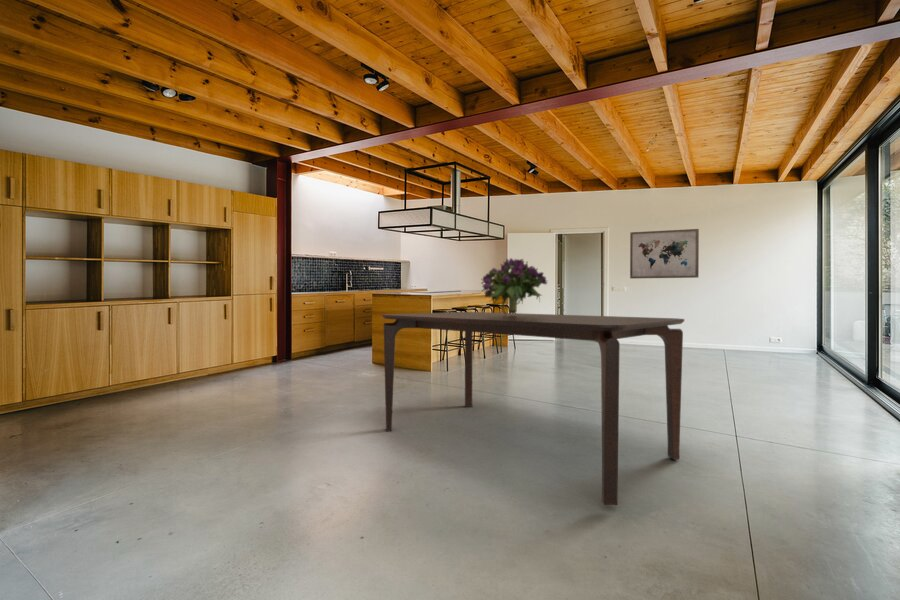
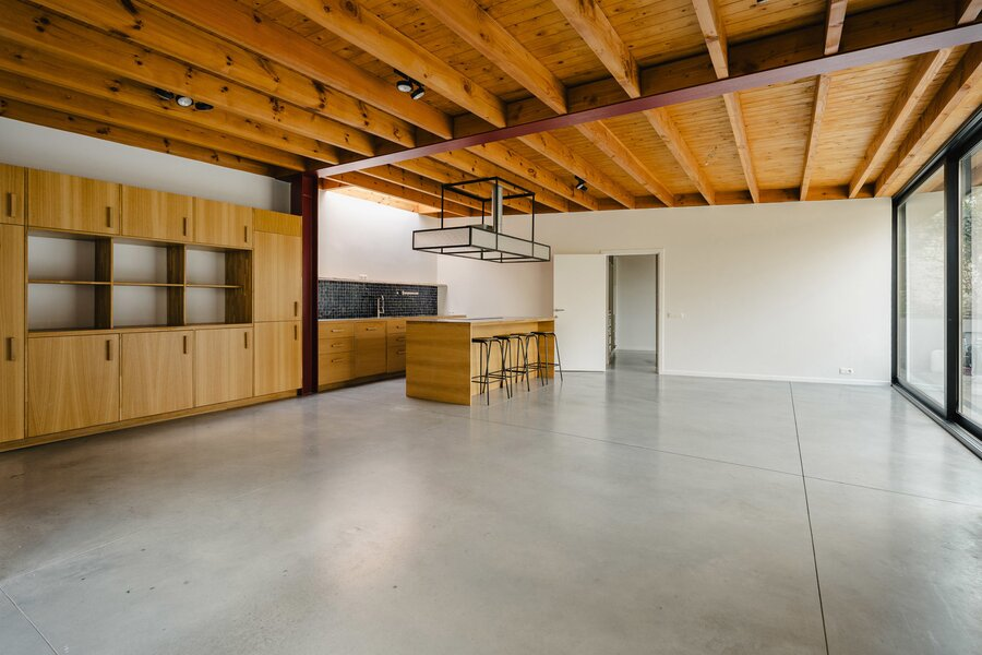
- bouquet (512, 286)
- wall art (663, 254)
- dining table (521, 335)
